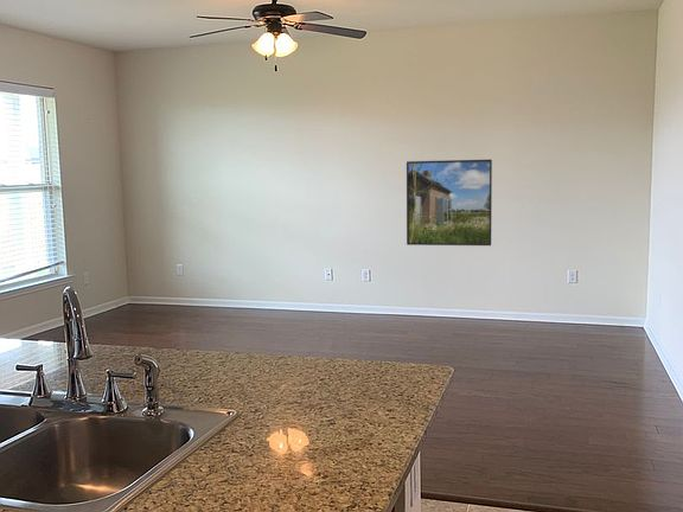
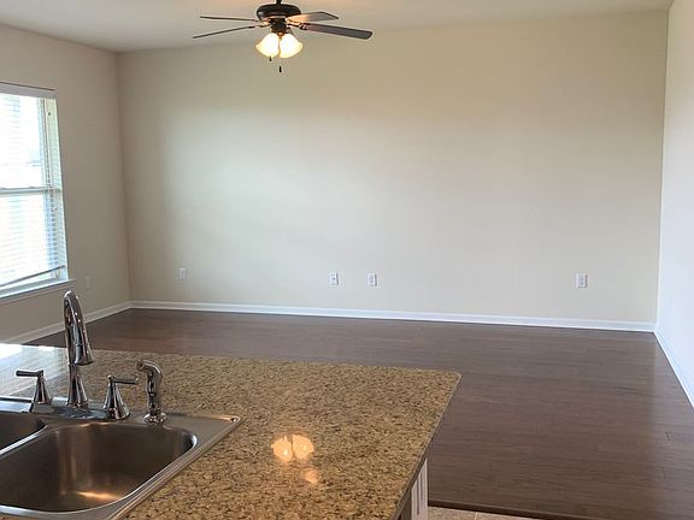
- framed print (448, 203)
